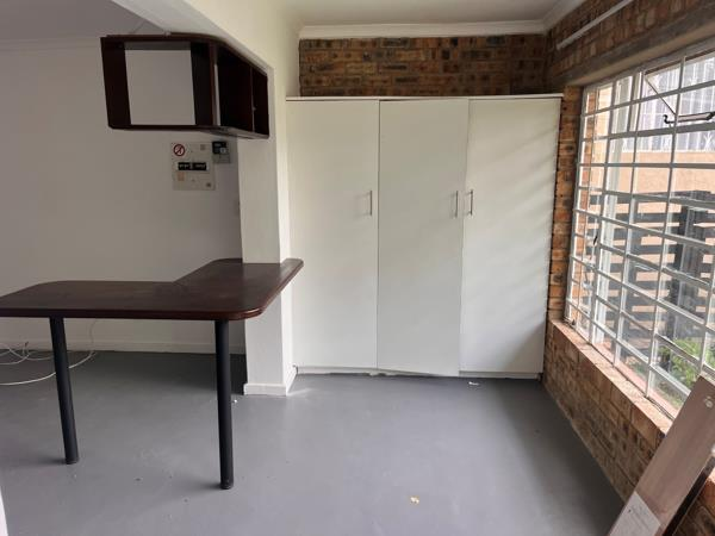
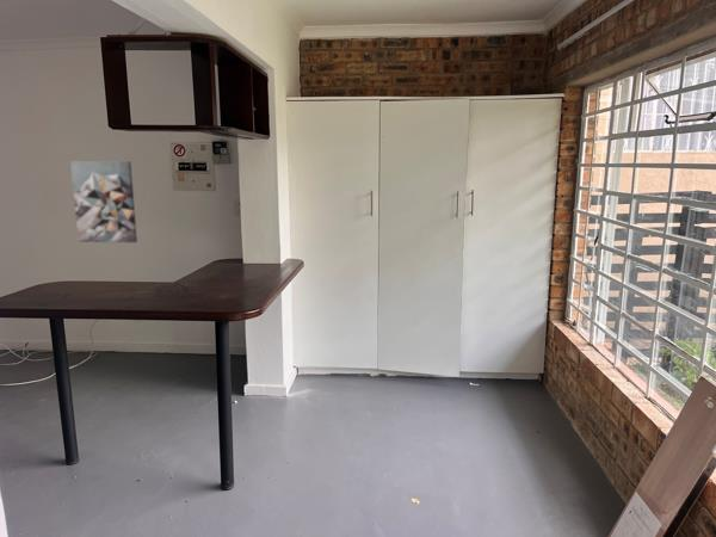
+ wall art (104, 202)
